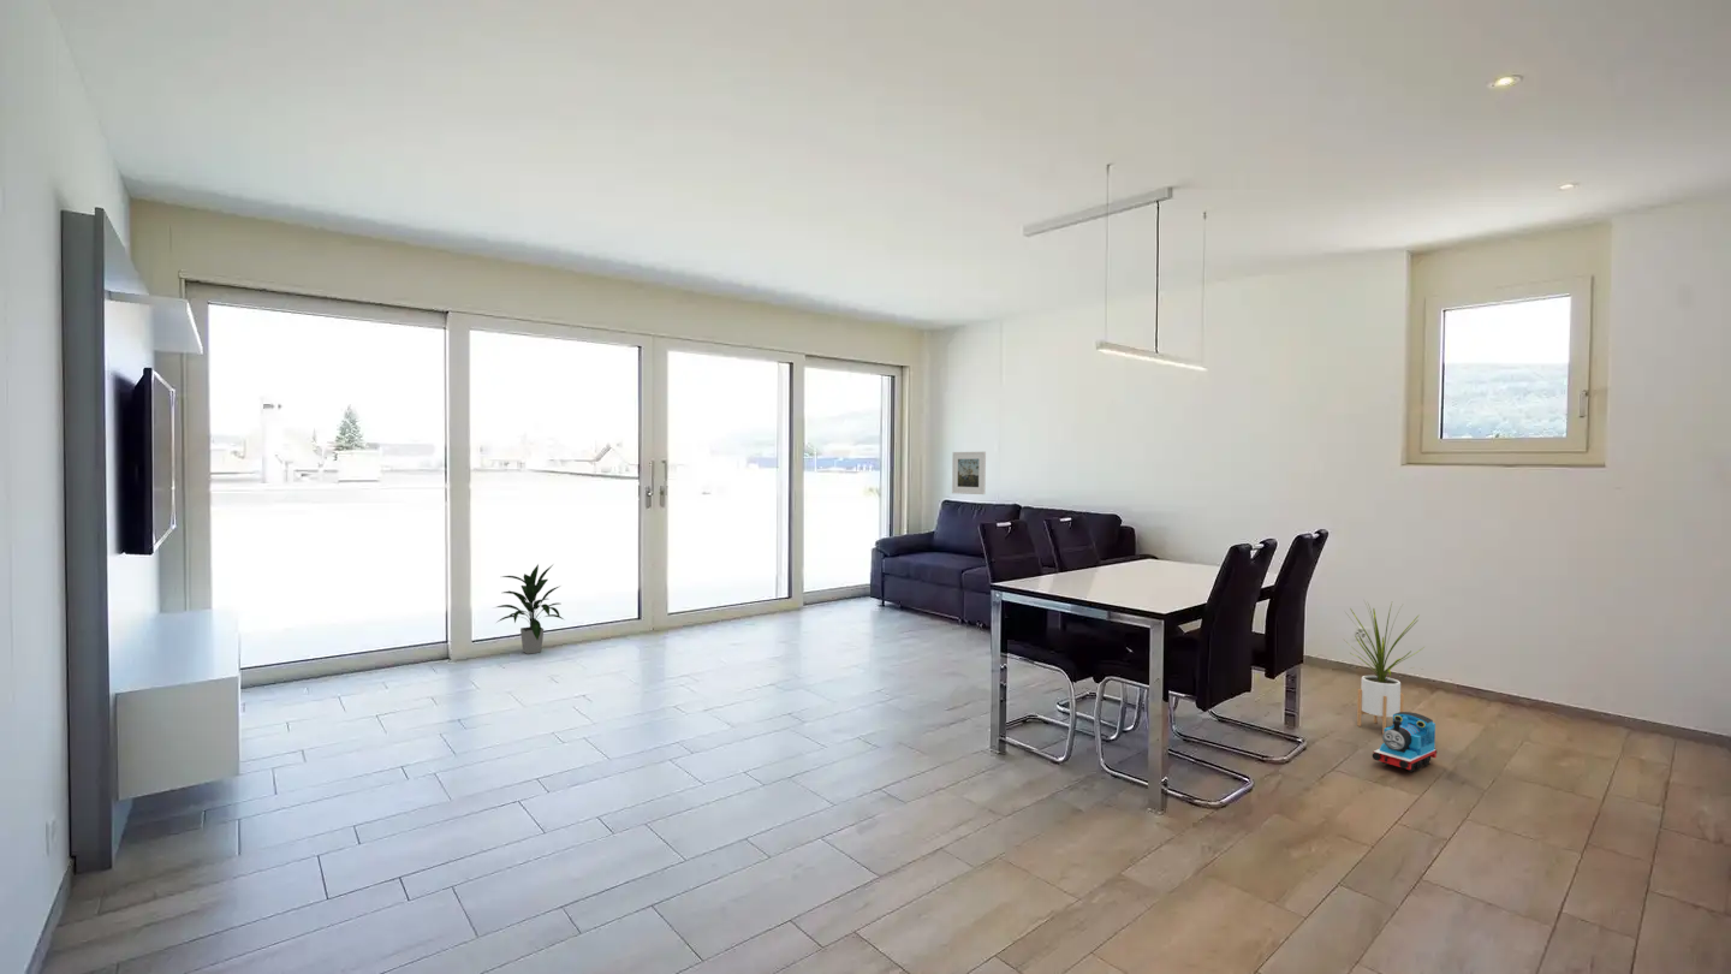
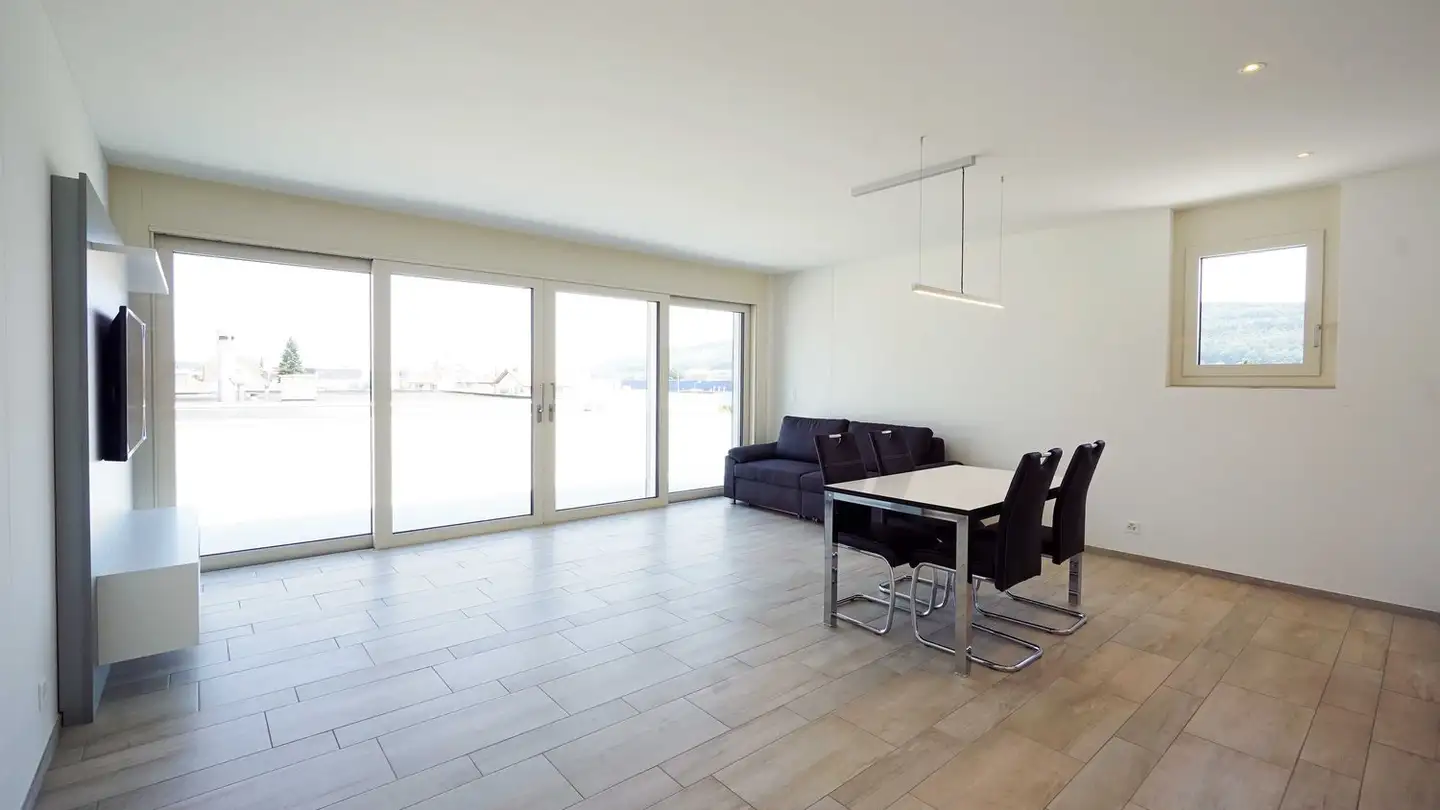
- house plant (1381, 664)
- indoor plant (530, 608)
- toy train (1405, 740)
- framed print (968, 473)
